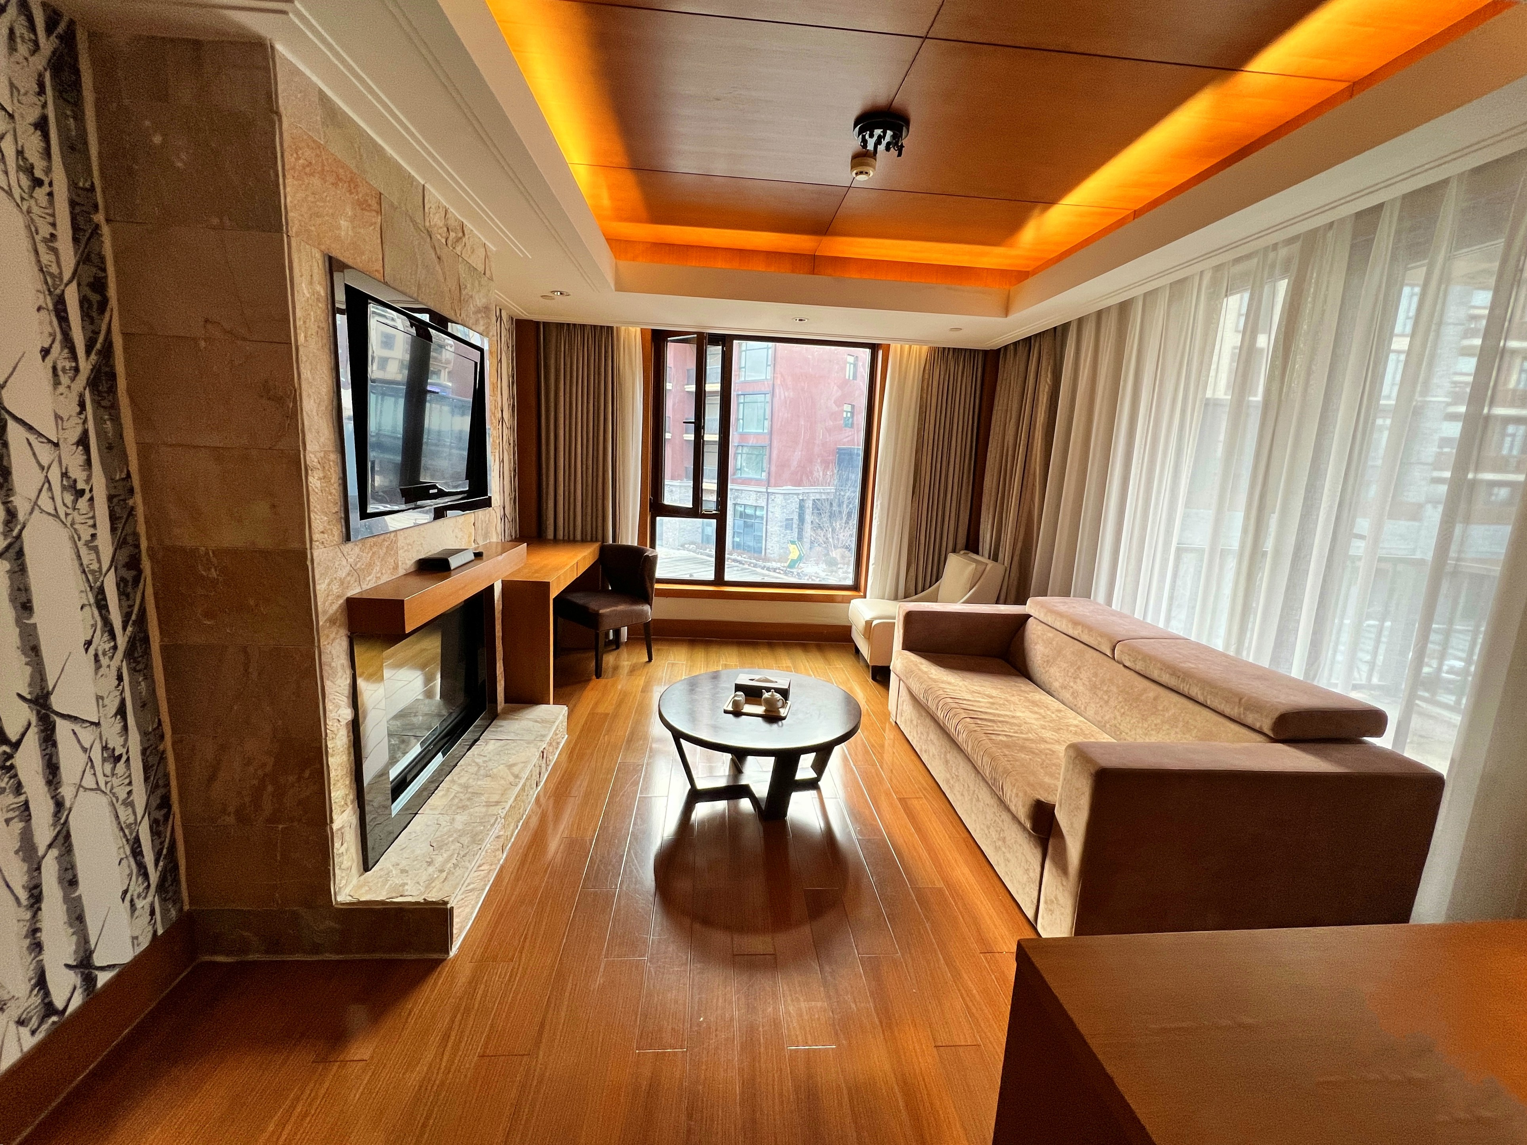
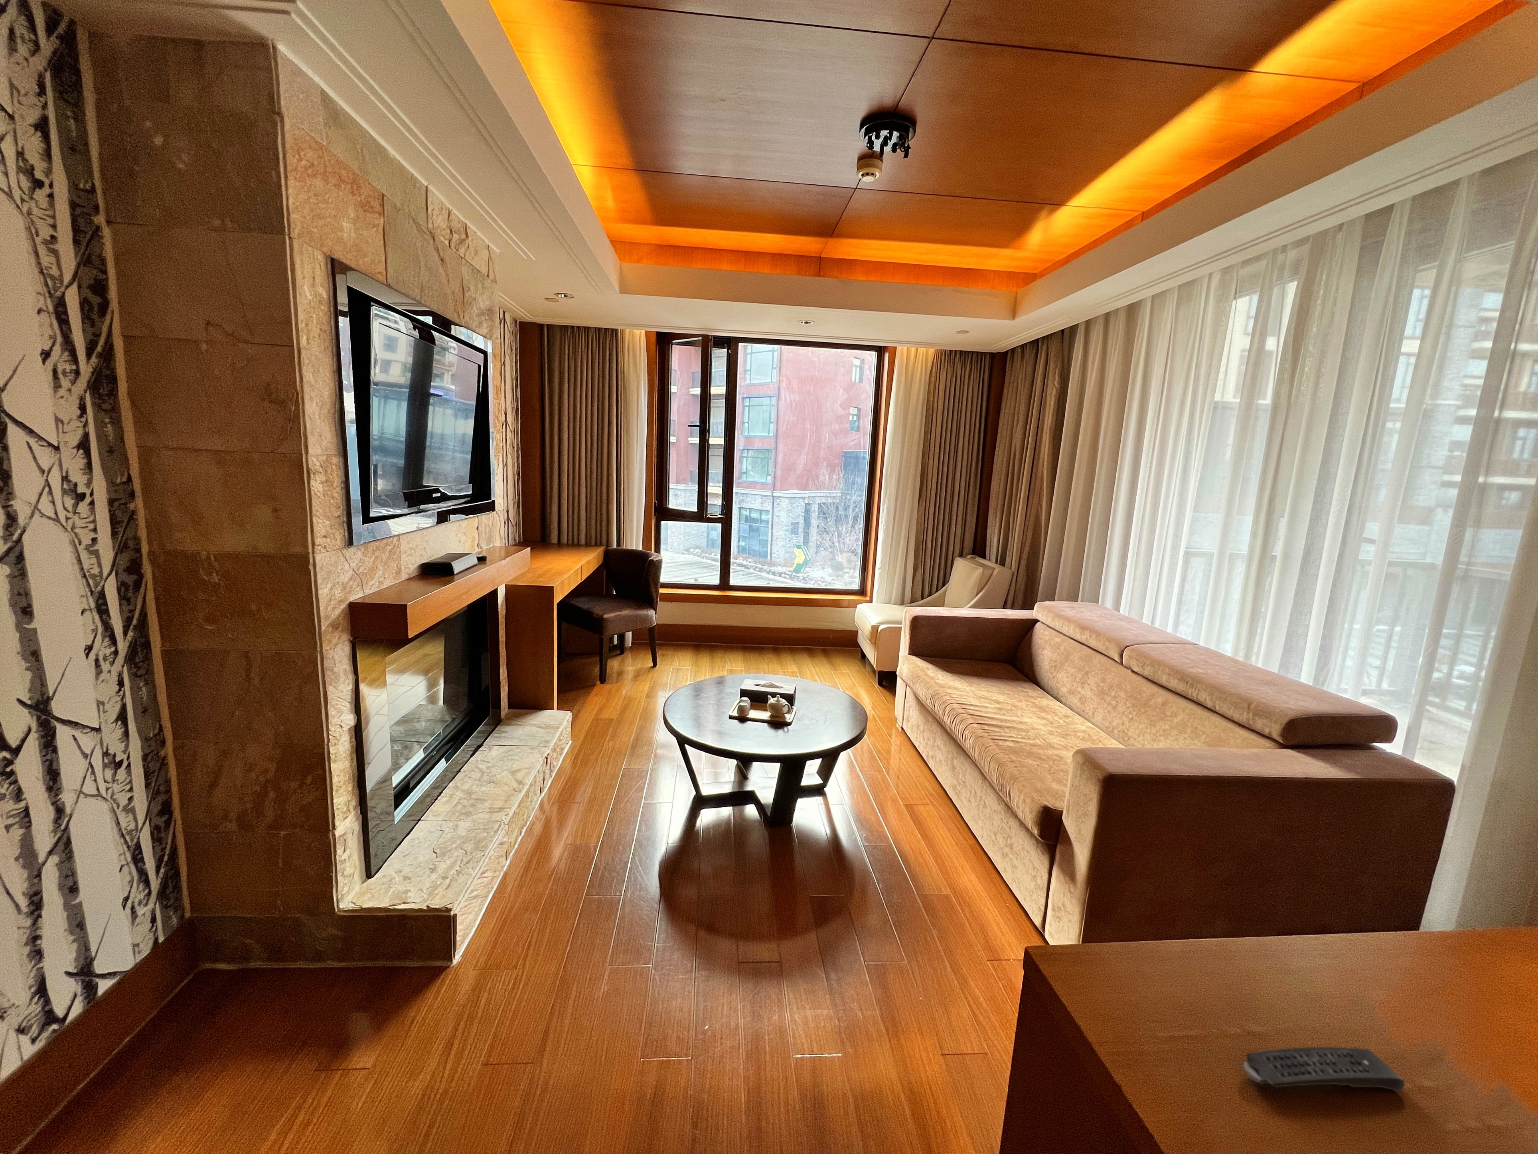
+ remote control (1319, 1069)
